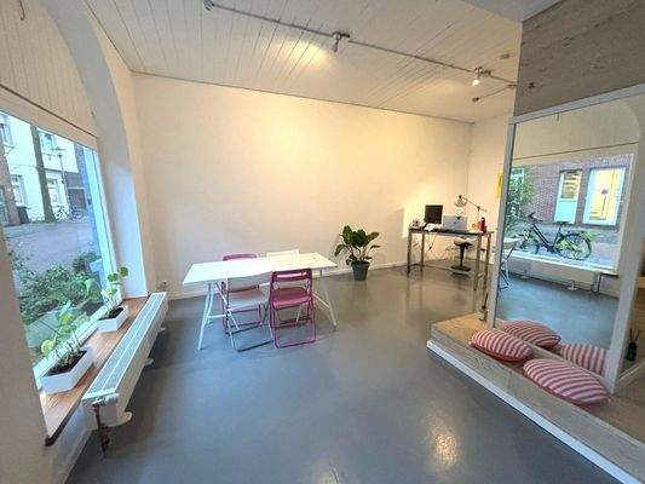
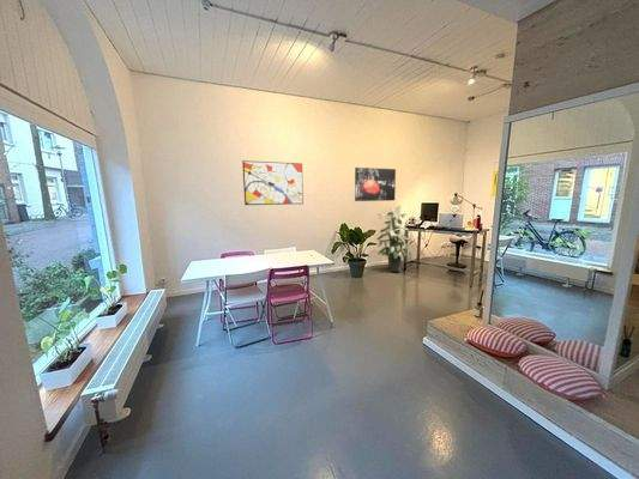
+ wall art (273, 183)
+ indoor plant (392, 240)
+ wall art (375, 184)
